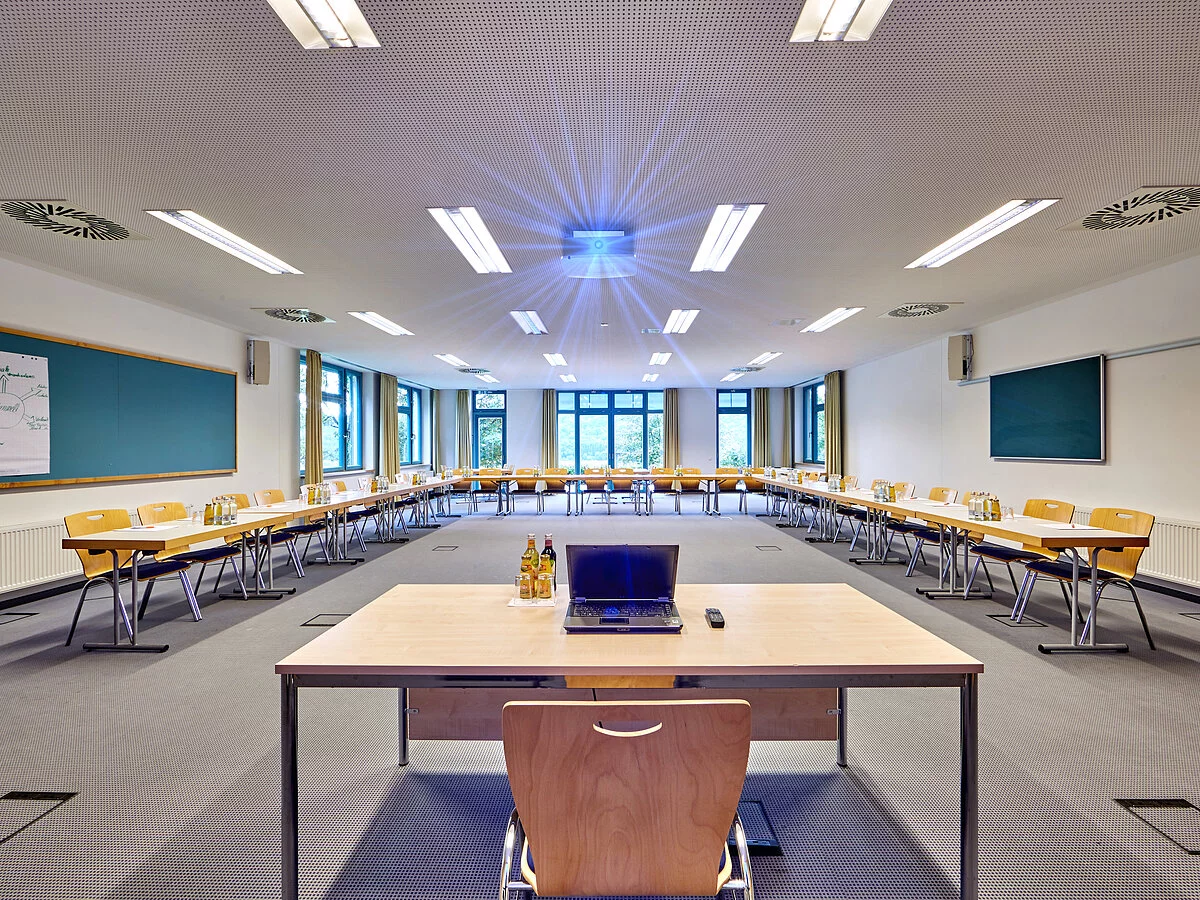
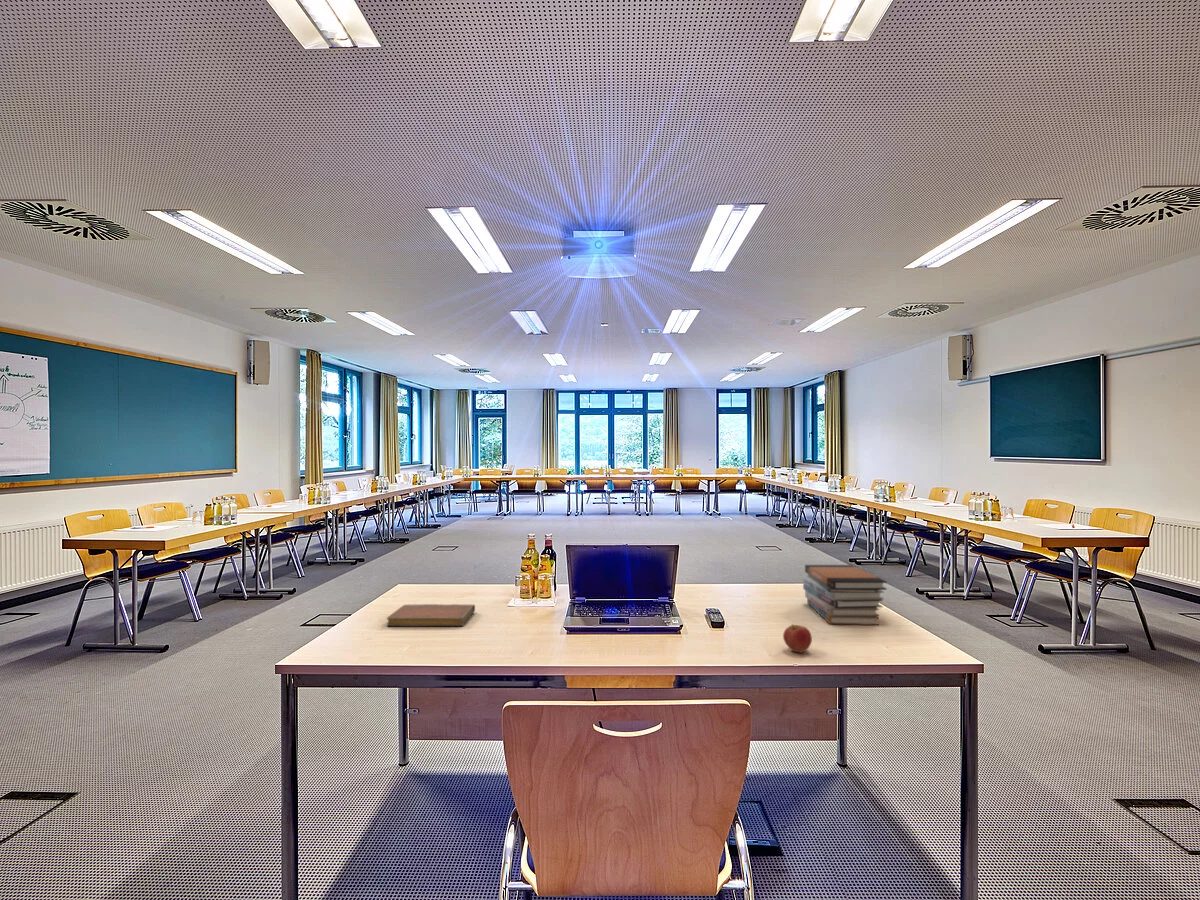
+ notebook (432, 614)
+ book stack (841, 592)
+ apple (797, 637)
